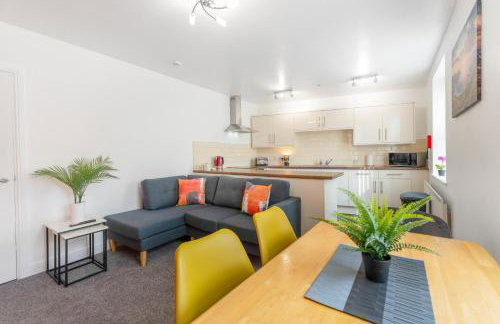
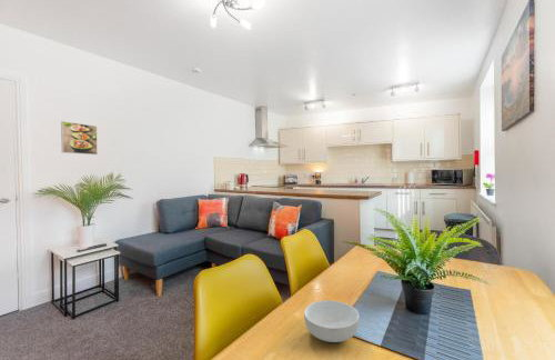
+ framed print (80, 139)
+ cereal bowl (331, 323)
